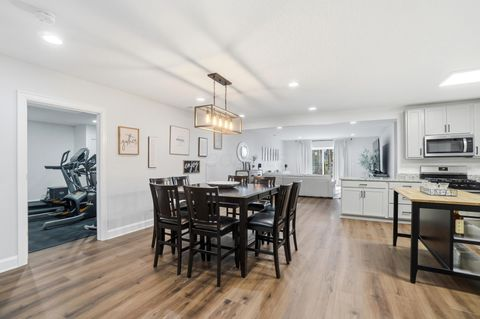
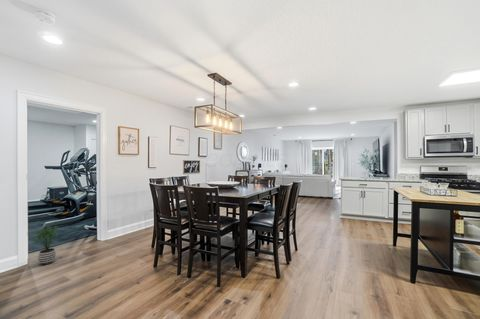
+ potted plant (46, 245)
